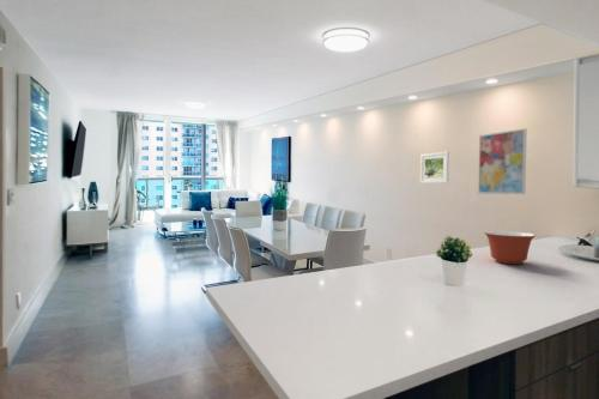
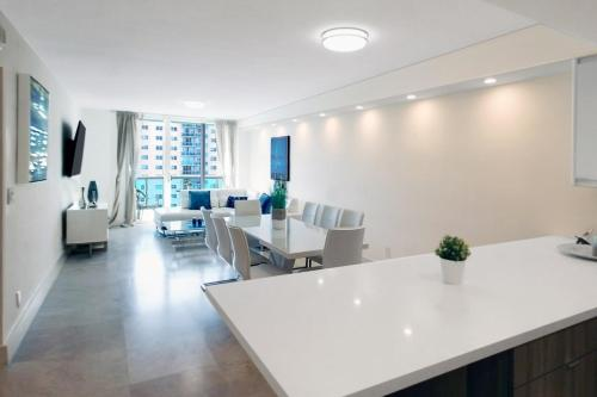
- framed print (434, 168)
- wall art (501, 163)
- mixing bowl (508, 247)
